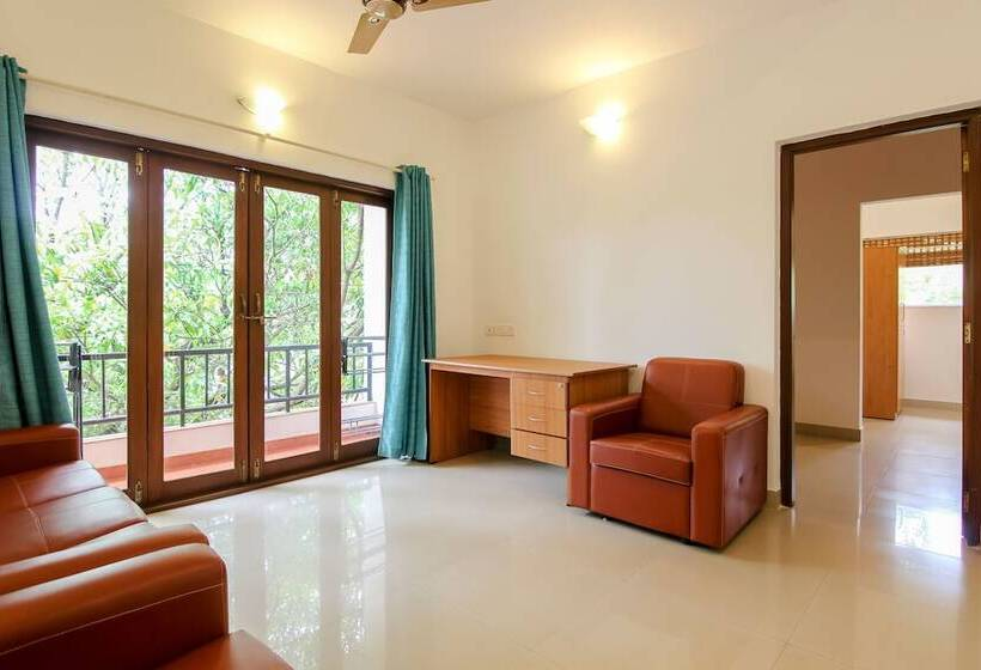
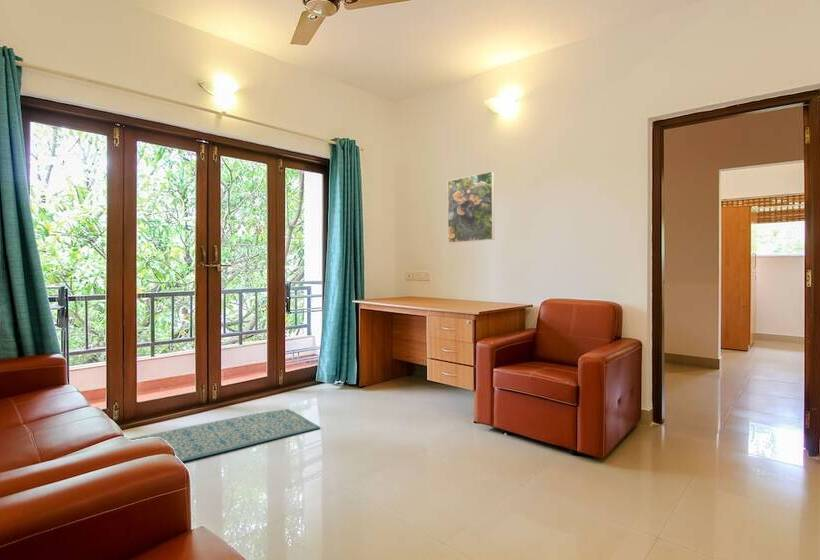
+ rug (215, 435)
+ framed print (470, 209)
